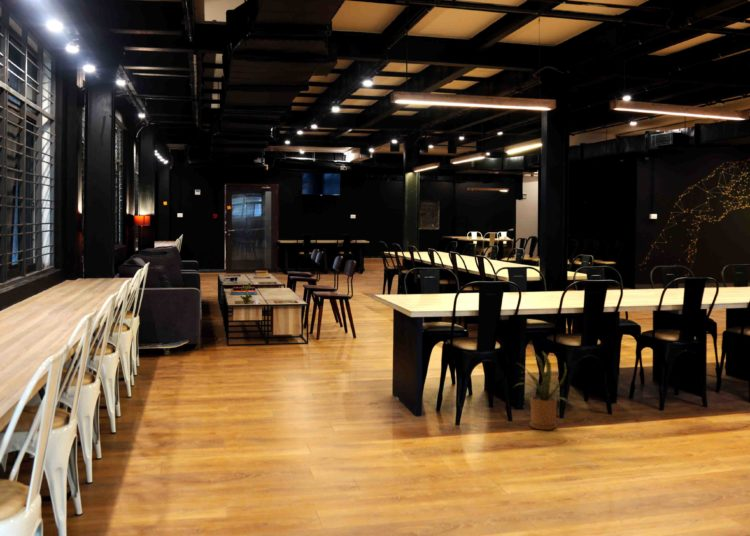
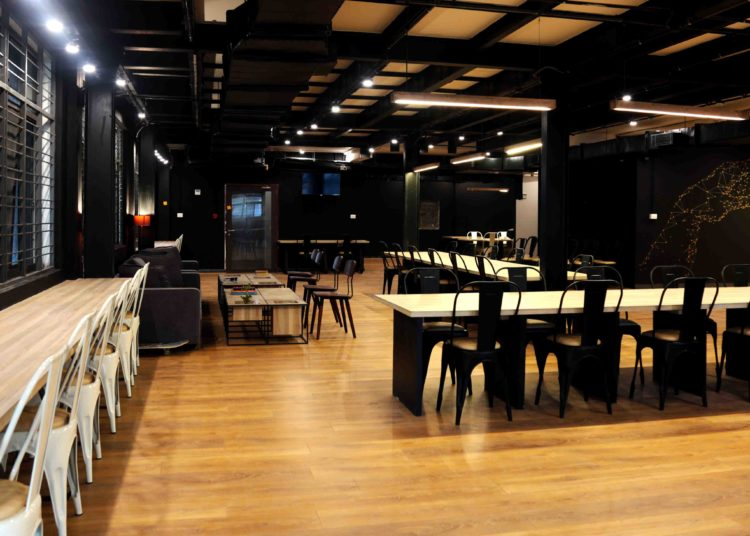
- house plant (539, 390)
